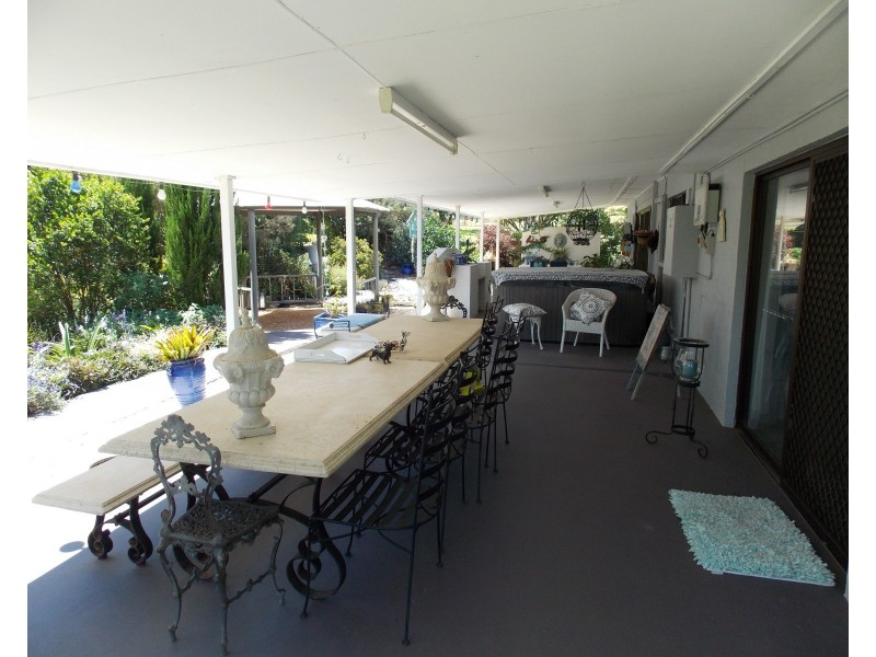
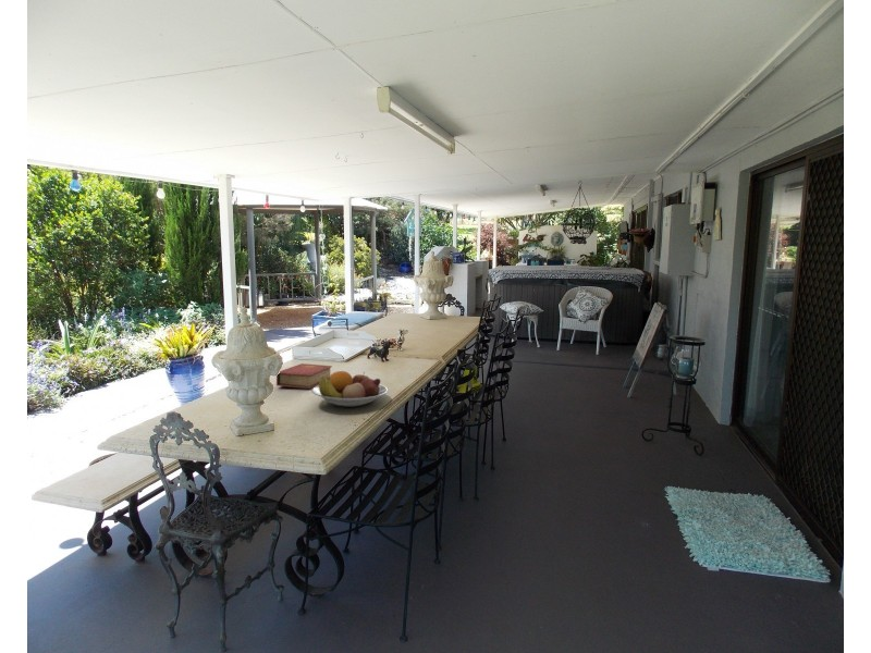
+ fruit bowl (349, 386)
+ book (305, 374)
